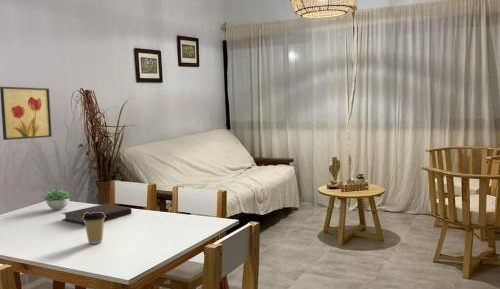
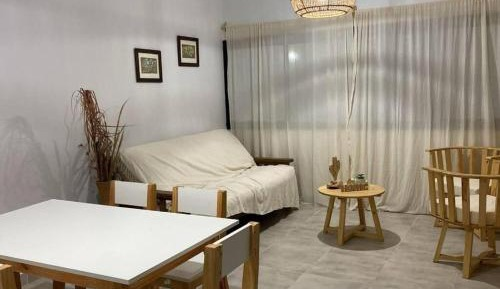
- succulent plant (57, 199)
- coffee cup (94, 227)
- wall art (26, 113)
- notebook (97, 211)
